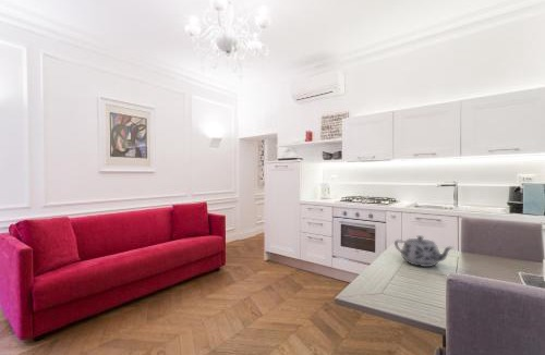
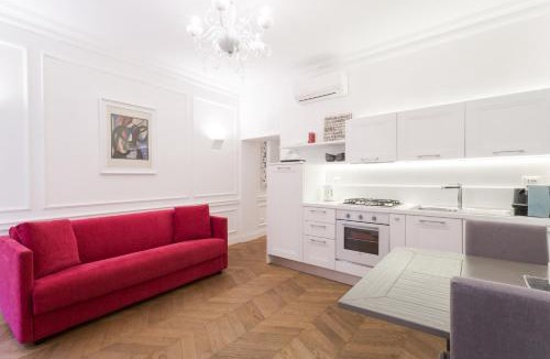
- teapot (422, 249)
